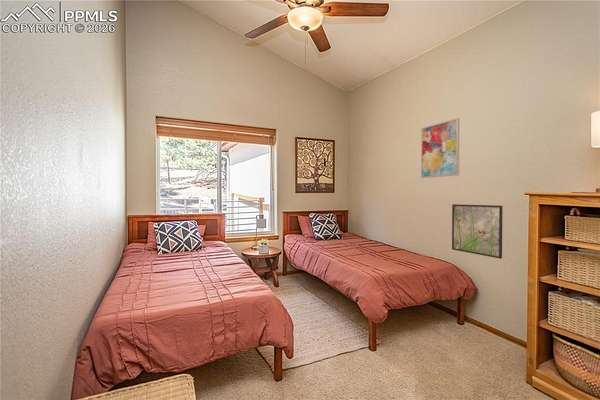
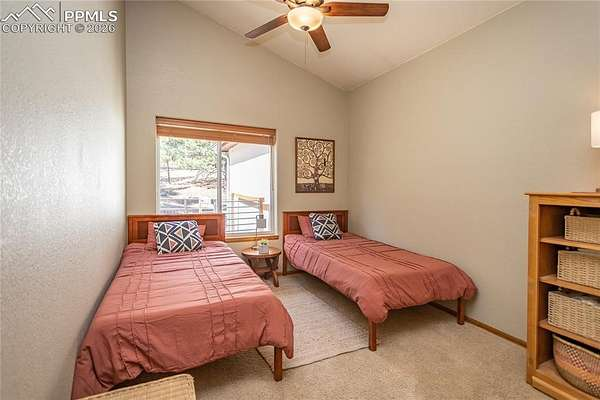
- wall art (439, 150)
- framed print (475, 229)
